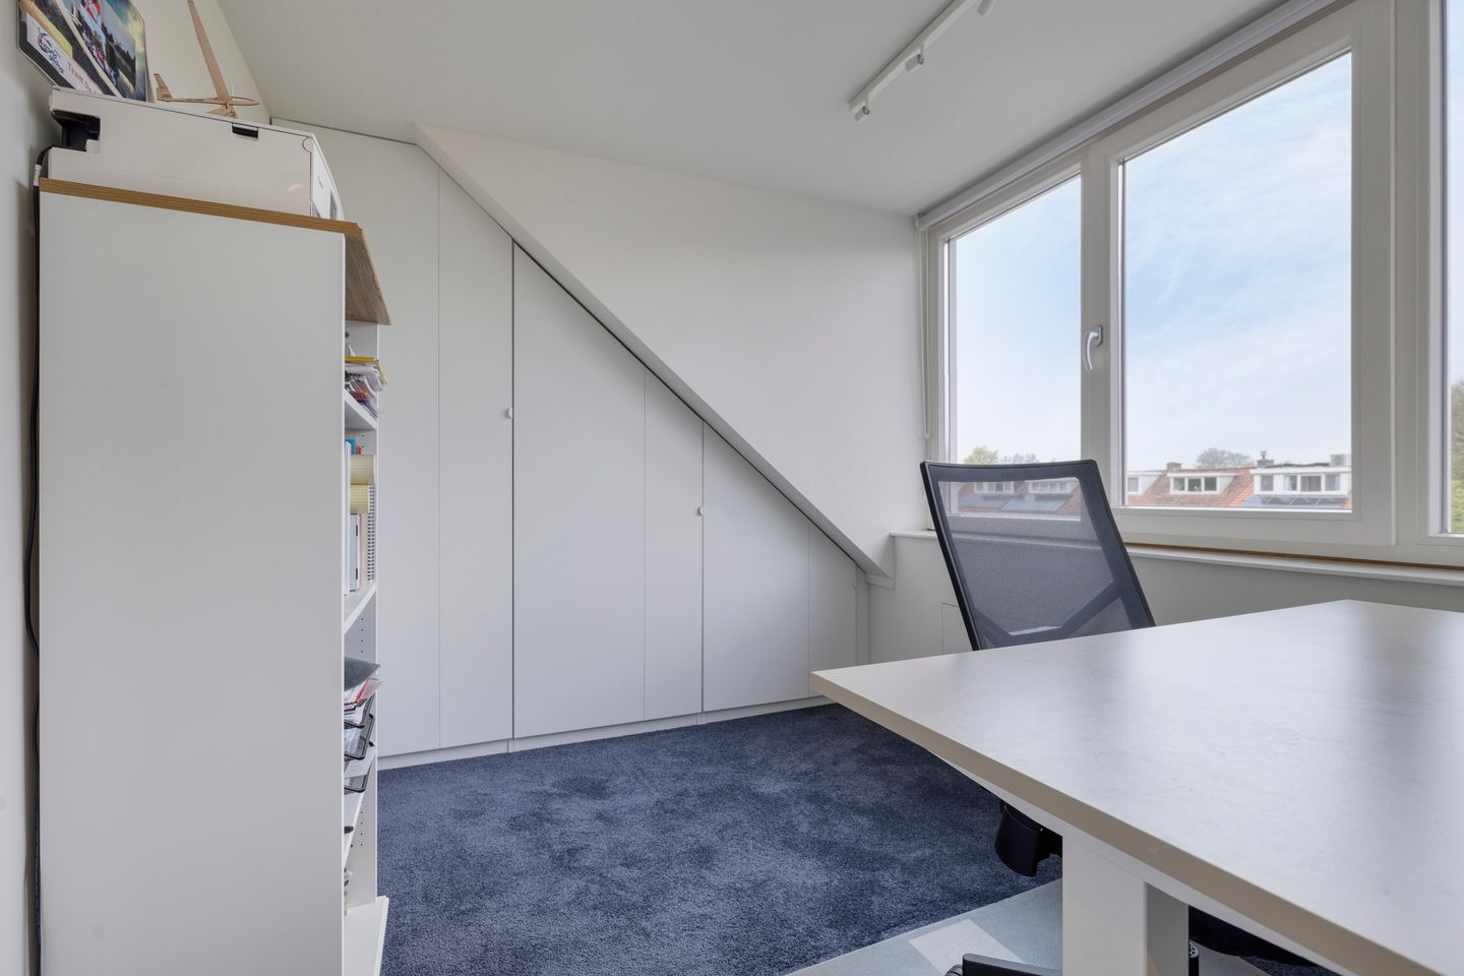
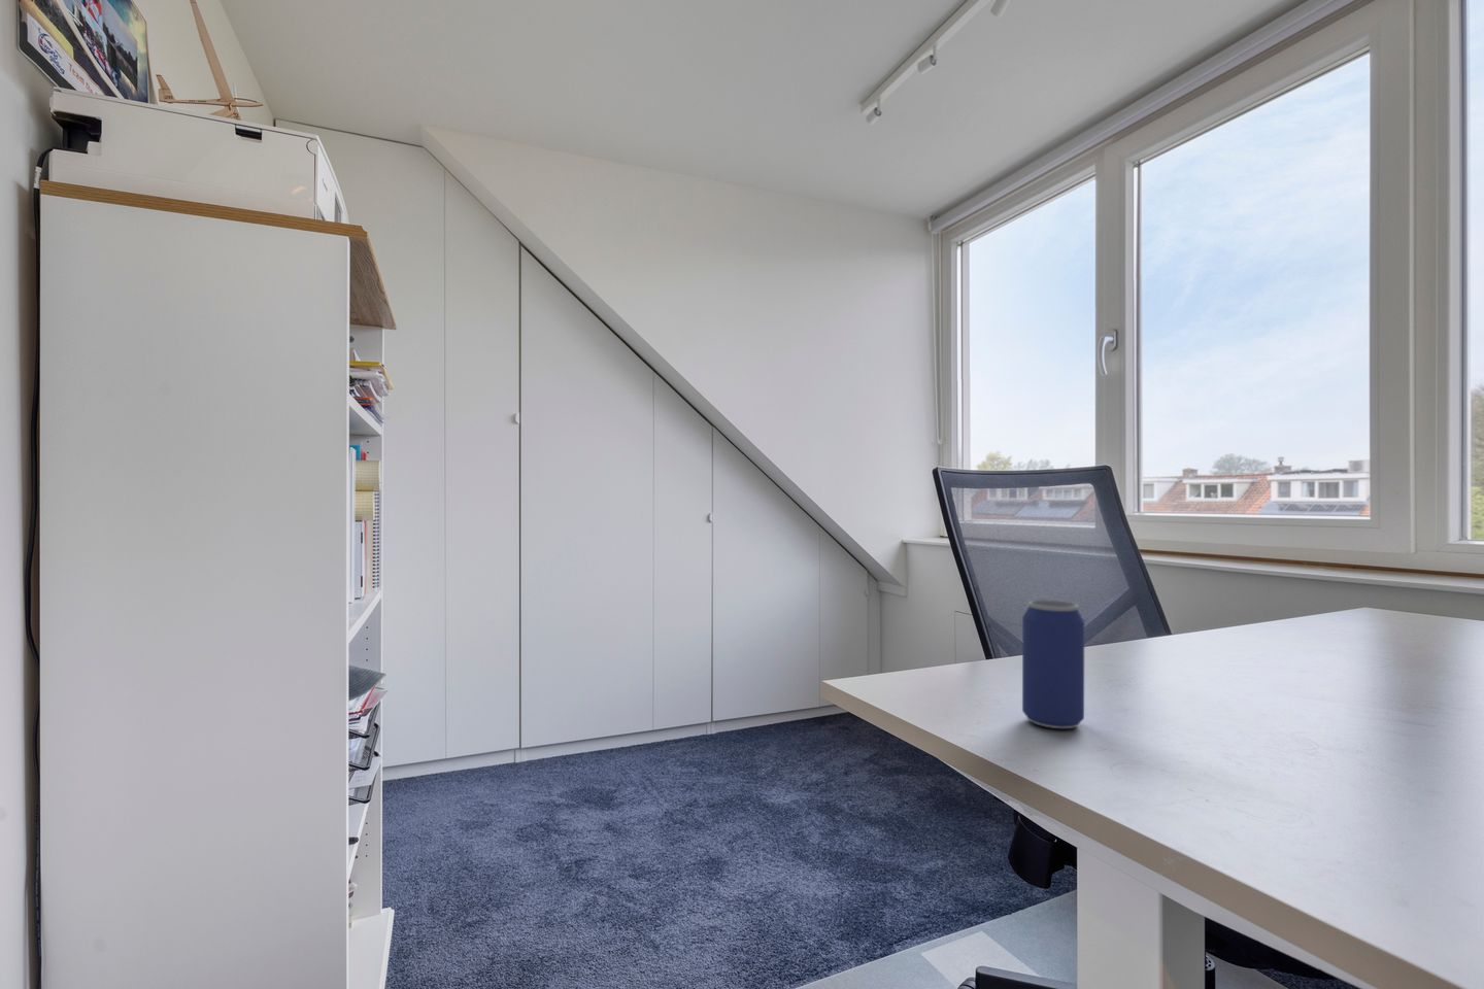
+ beverage can (1052, 661)
